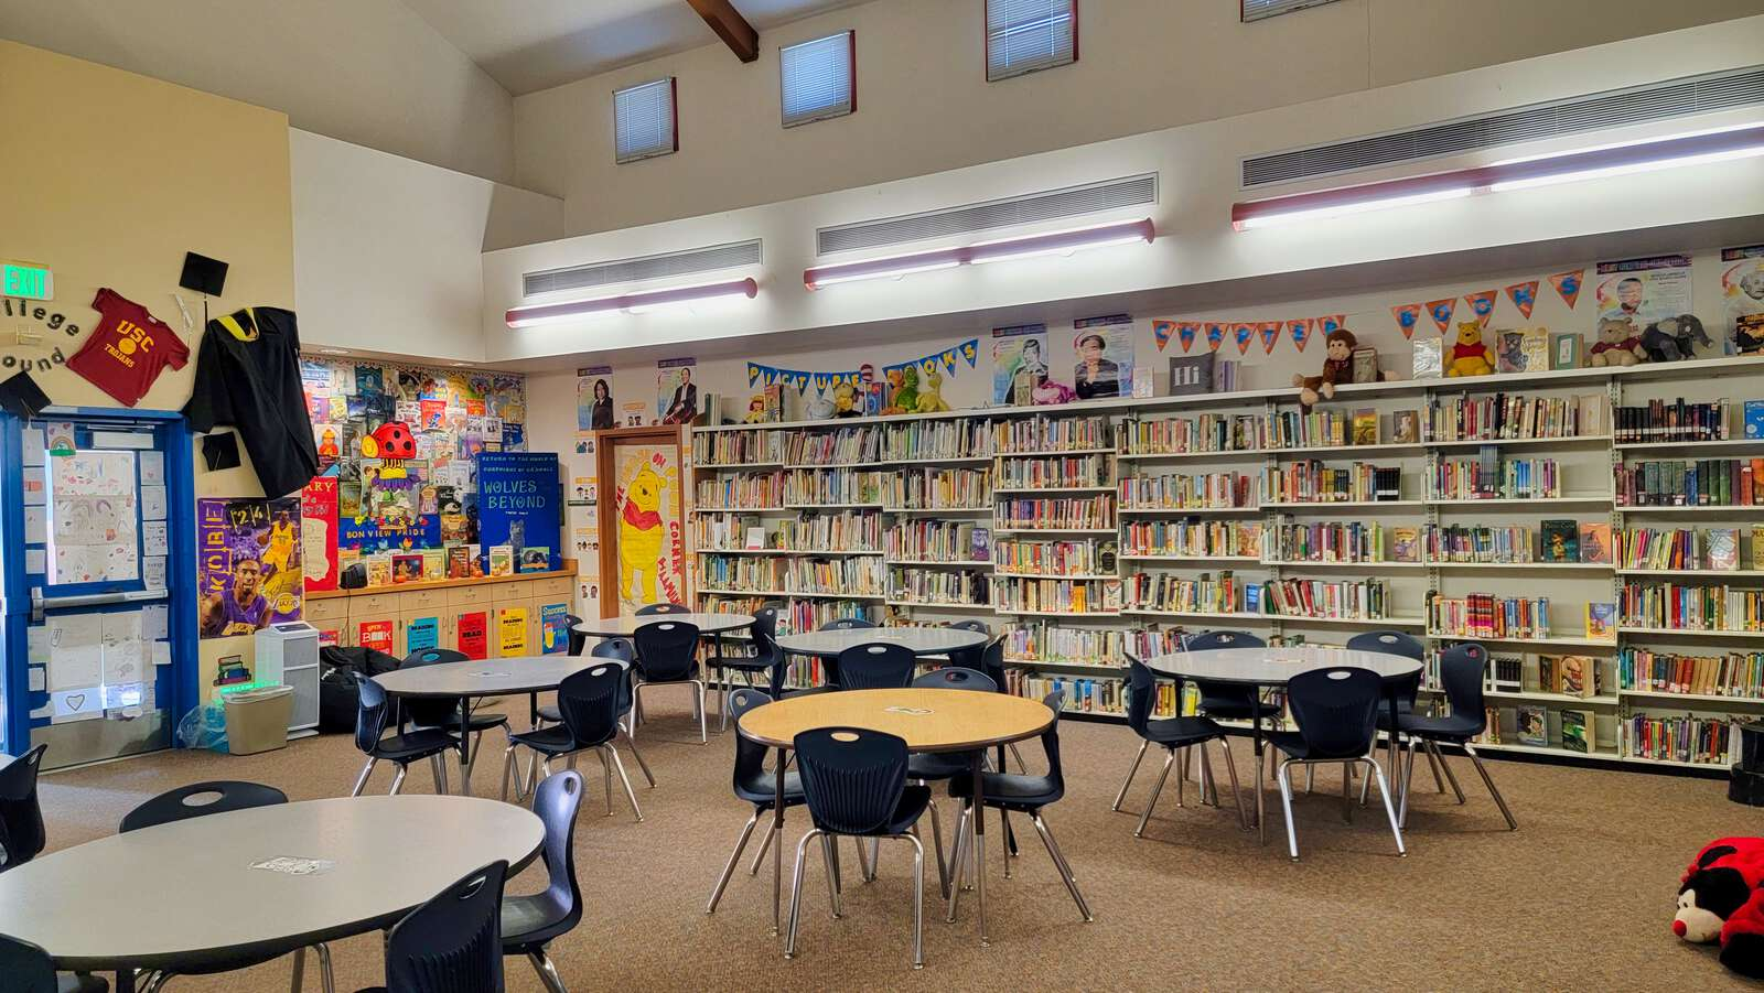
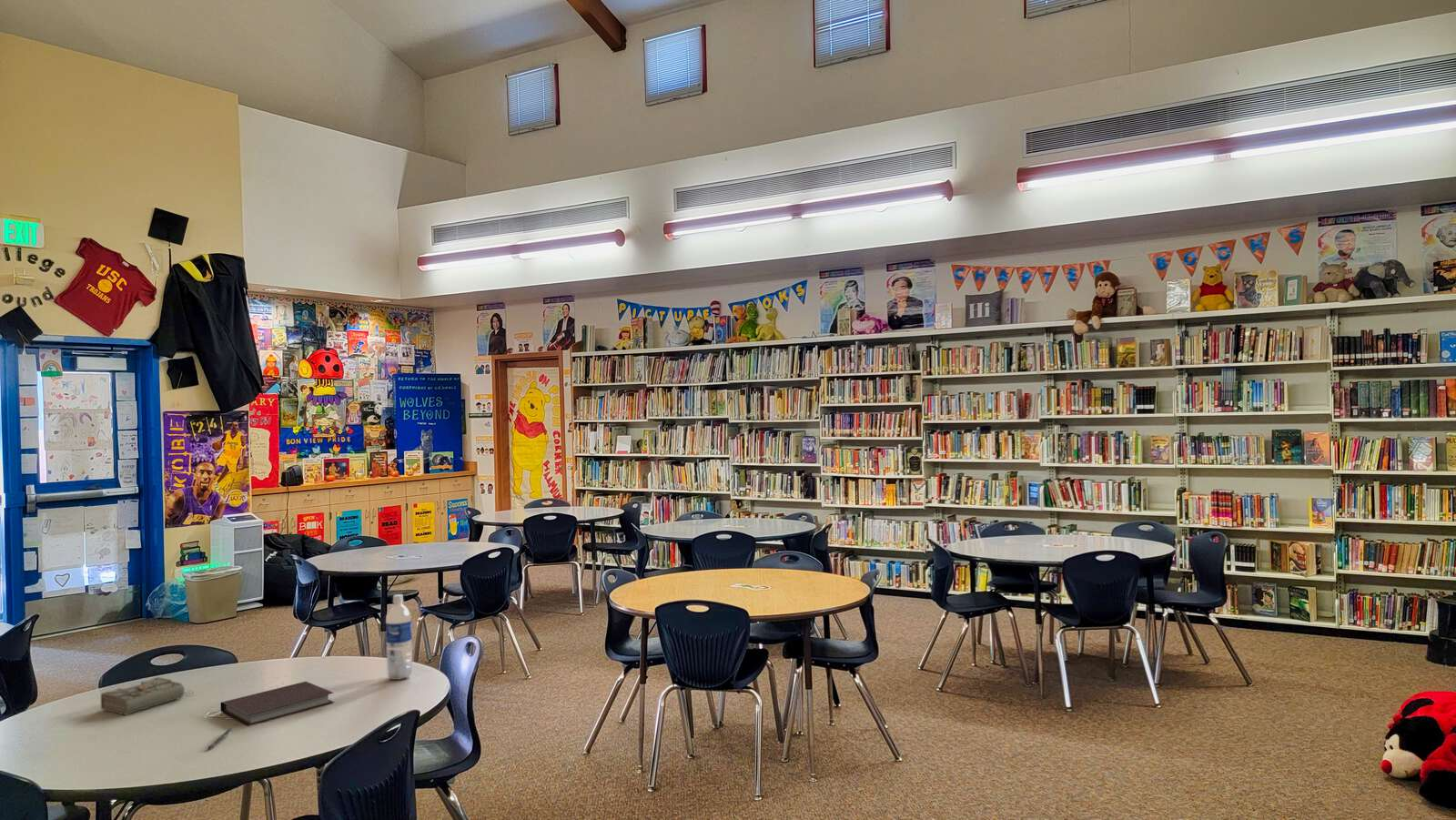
+ notebook (278, 702)
+ pen (219, 738)
+ diary (146, 694)
+ water bottle (399, 636)
